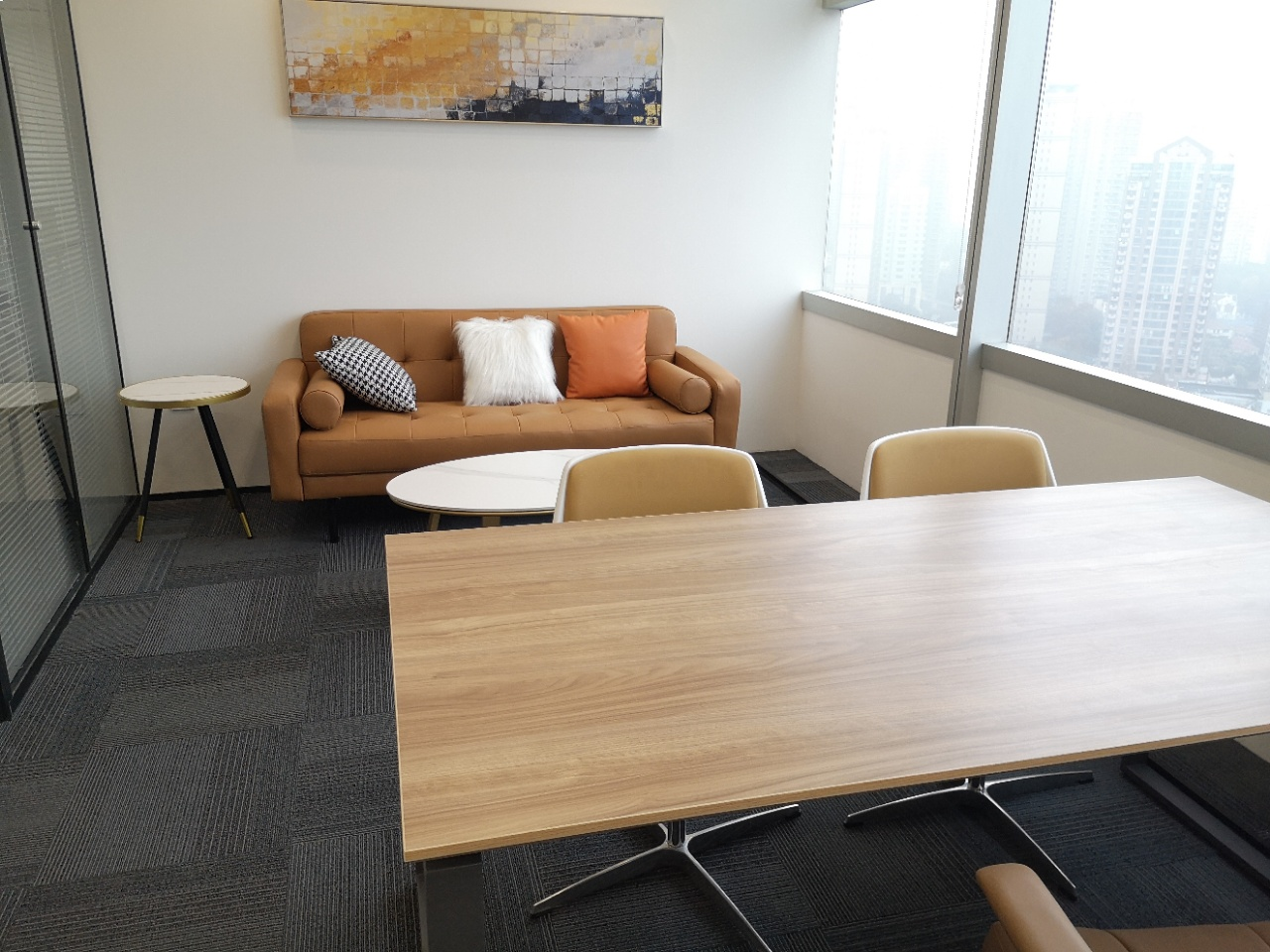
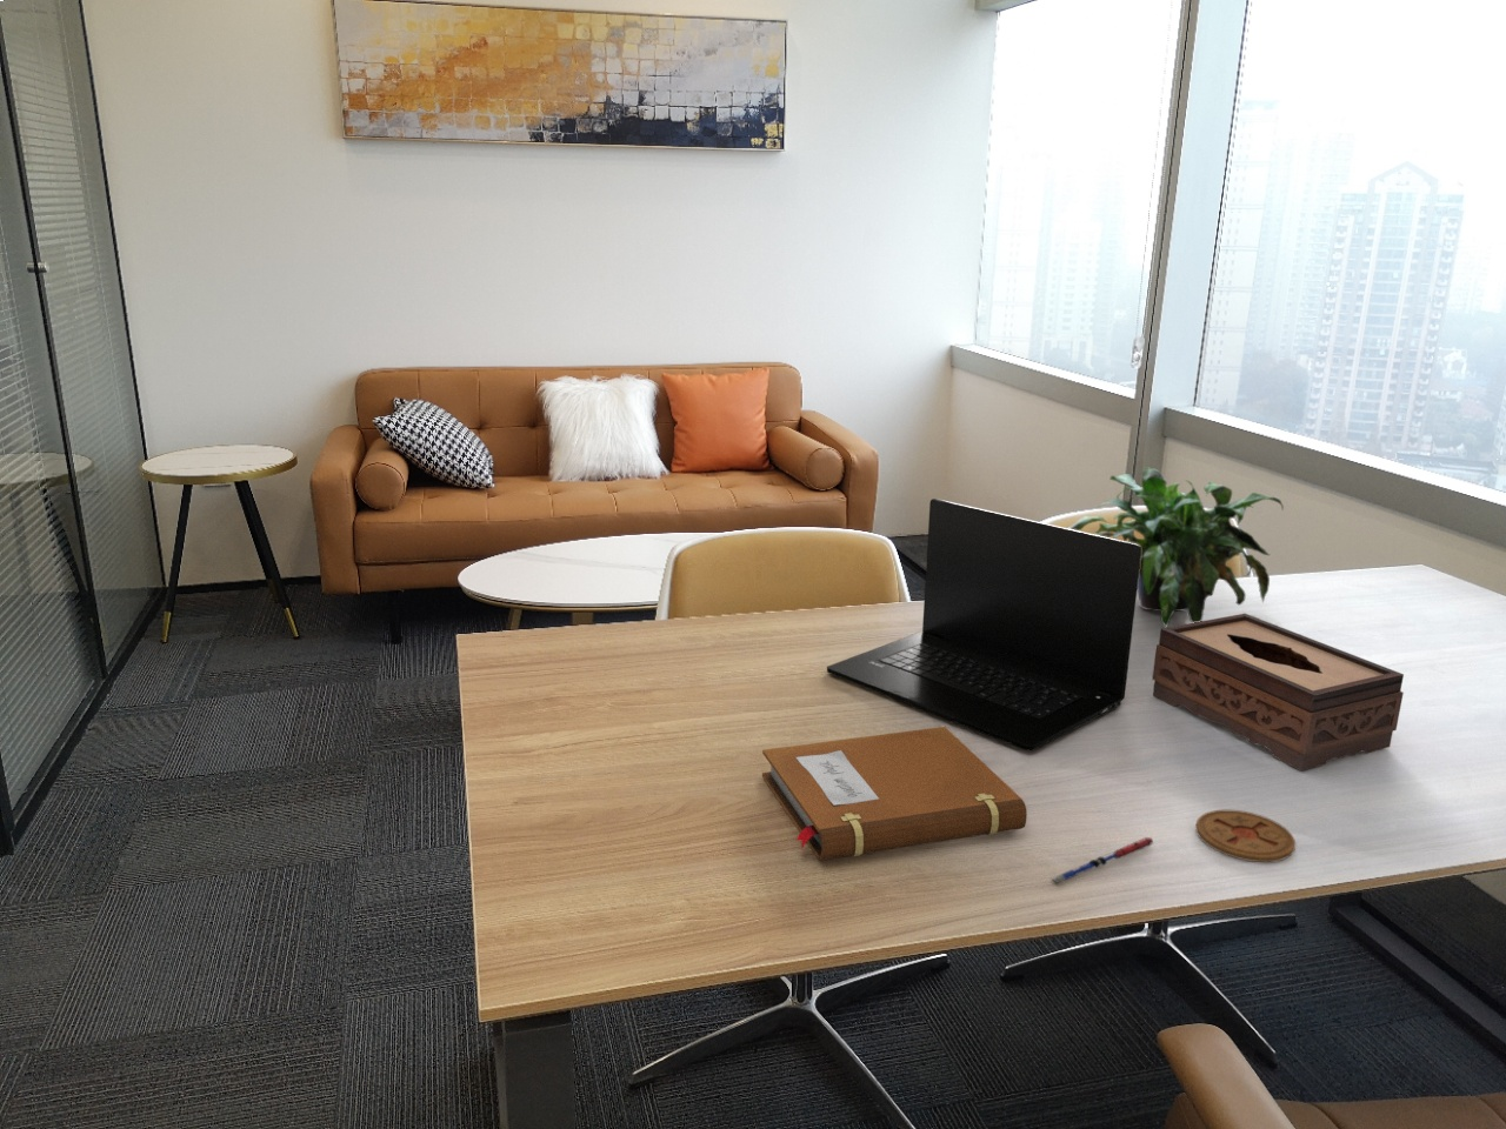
+ coaster (1245, 834)
+ pen (1104, 859)
+ notebook (883, 790)
+ potted plant (1164, 536)
+ laptop (976, 613)
+ tissue box (1271, 684)
